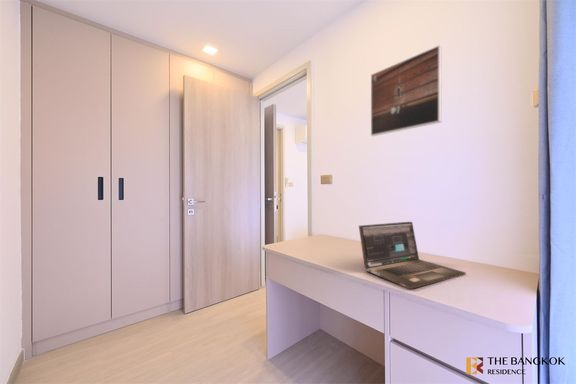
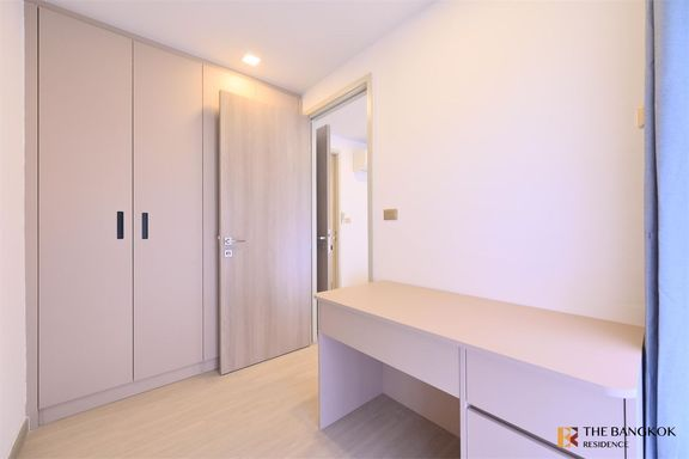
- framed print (402, 96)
- laptop (409, 249)
